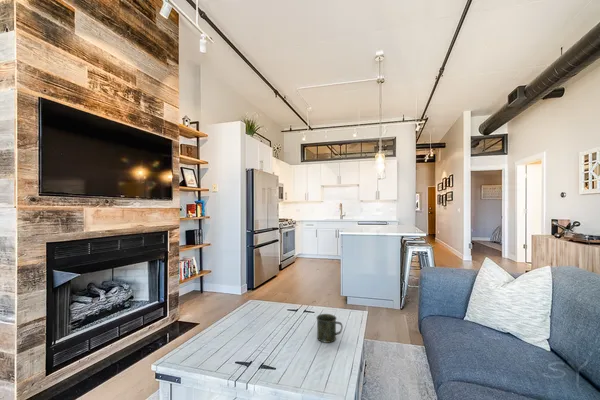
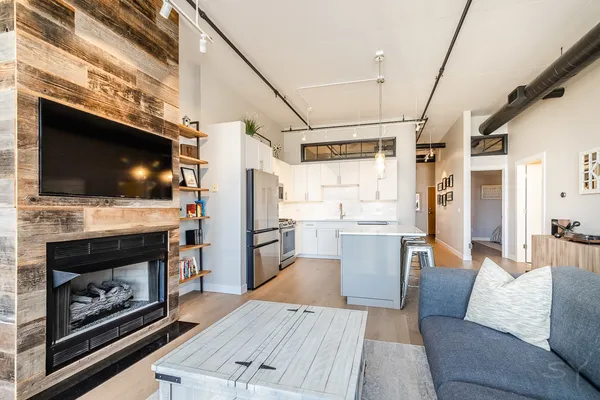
- mug (329, 328)
